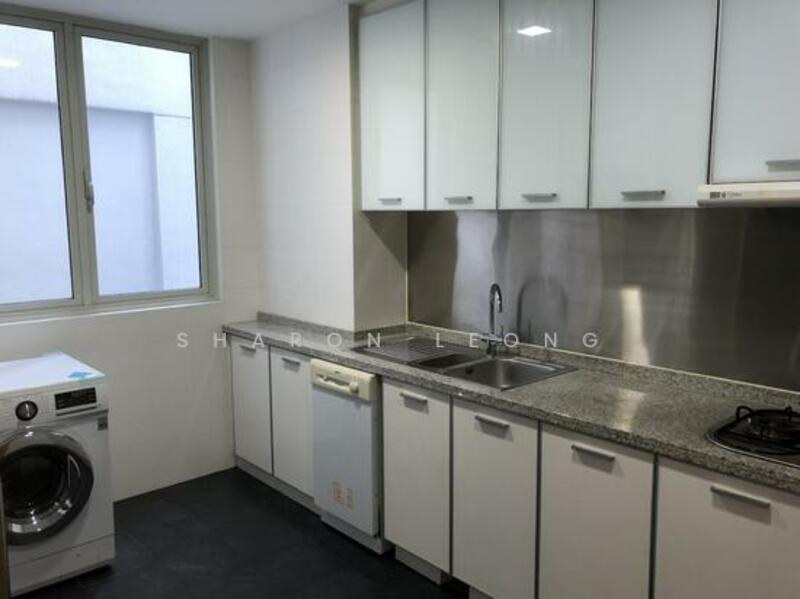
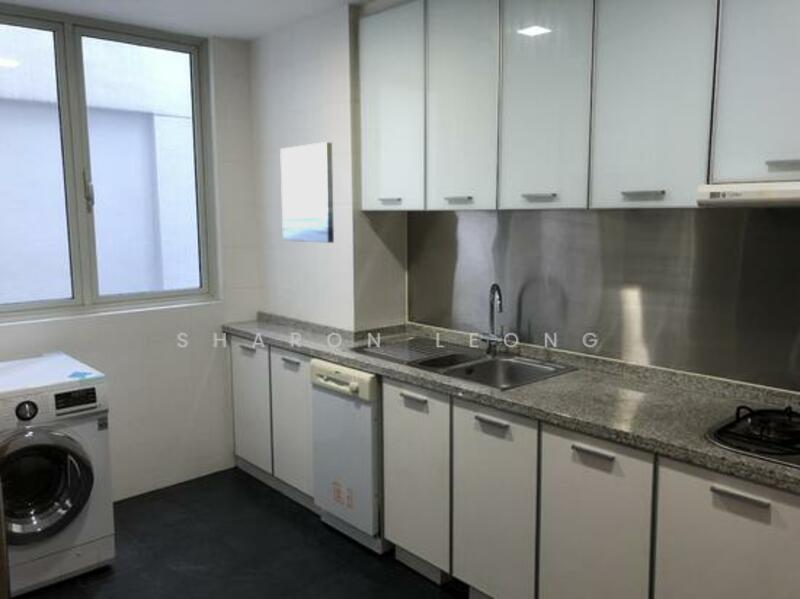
+ wall art (306, 194)
